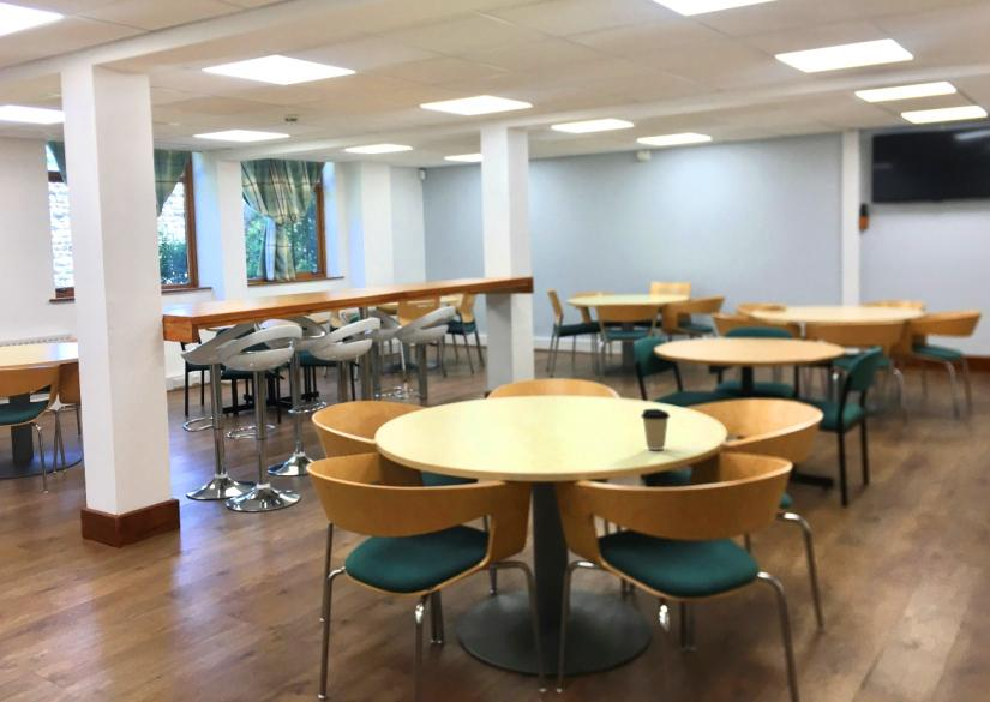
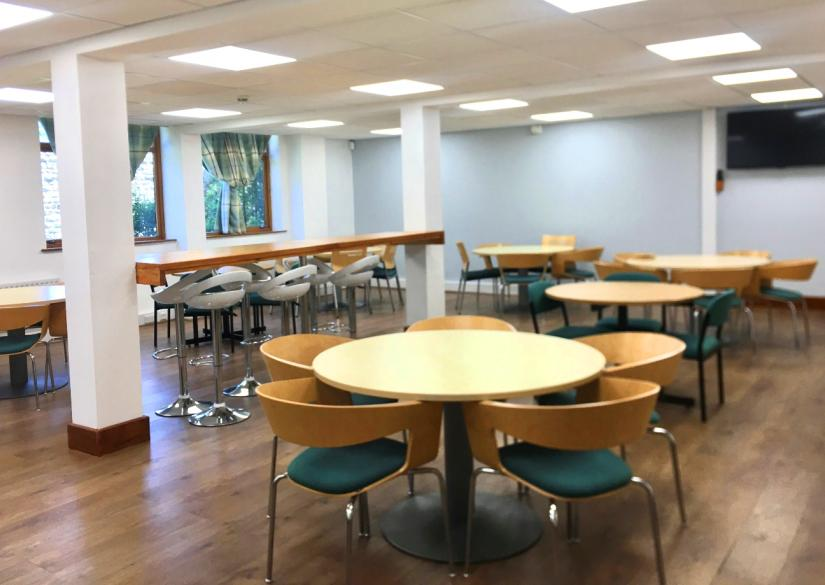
- coffee cup (655, 428)
